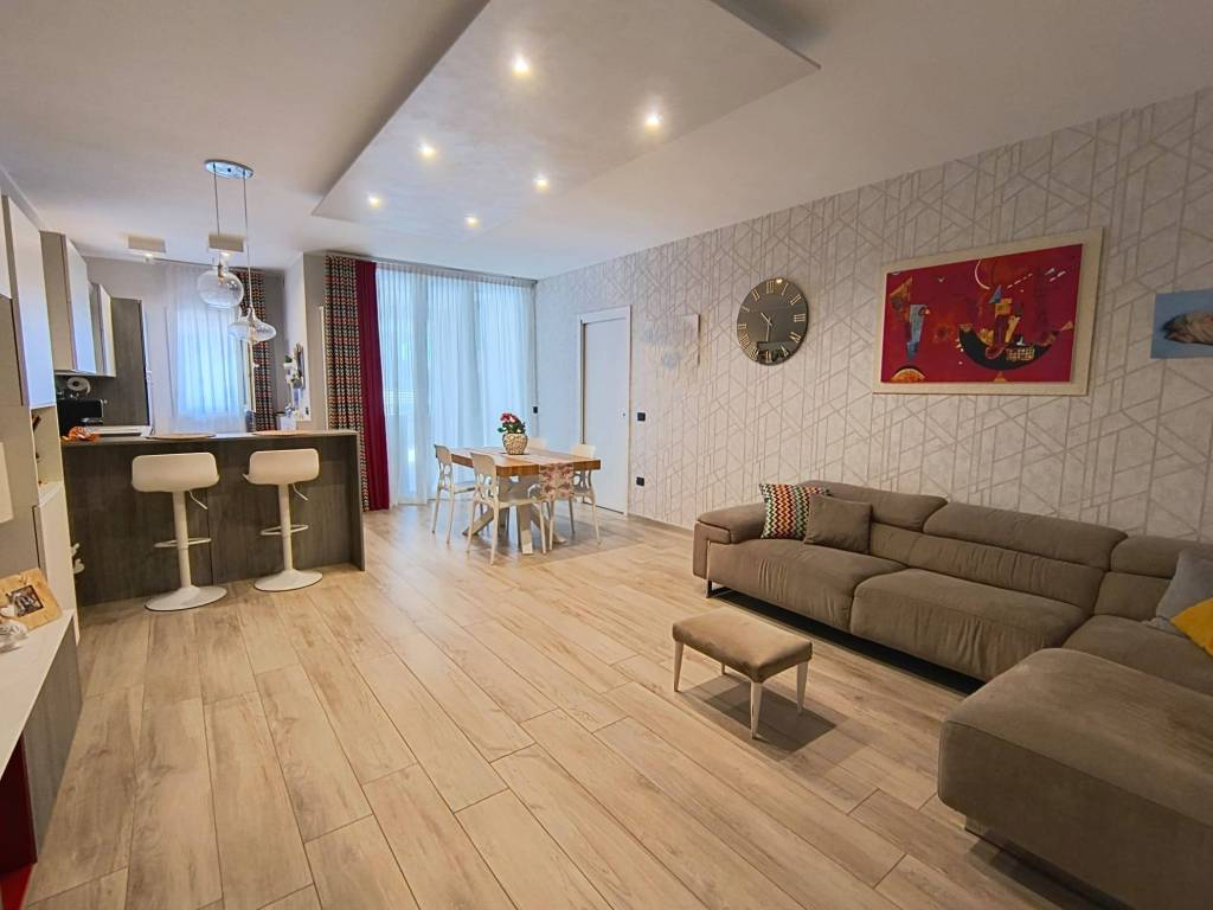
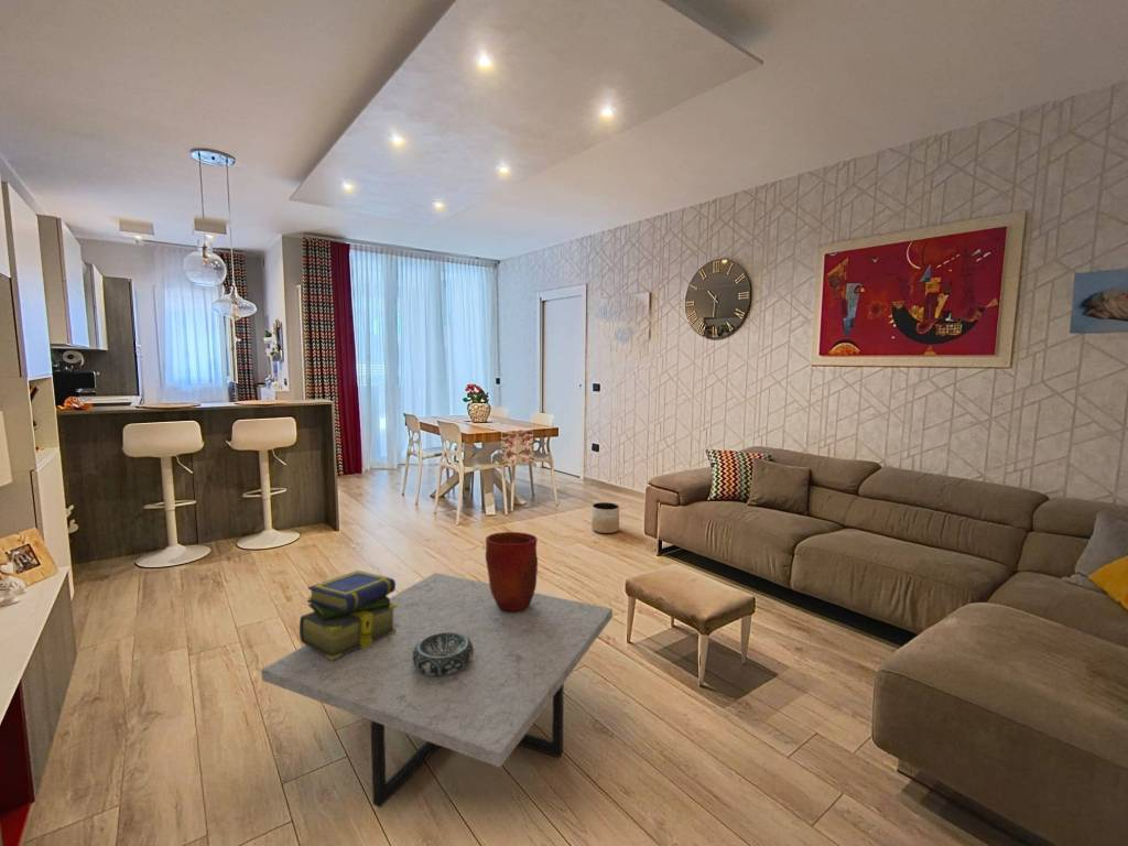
+ planter (605, 518)
+ coffee table (458, 677)
+ stack of books (350, 607)
+ vase (511, 571)
+ decorative bowl (443, 652)
